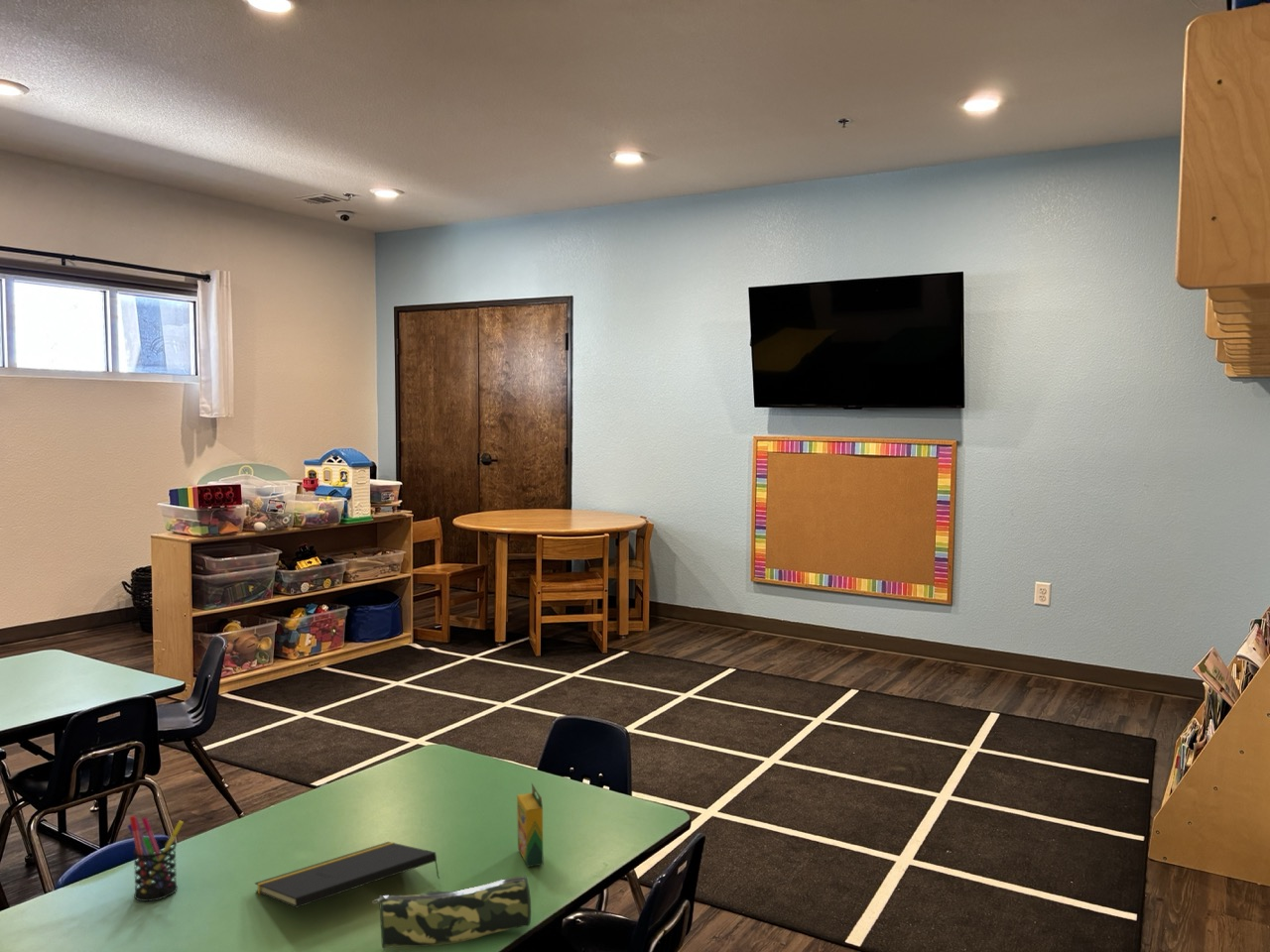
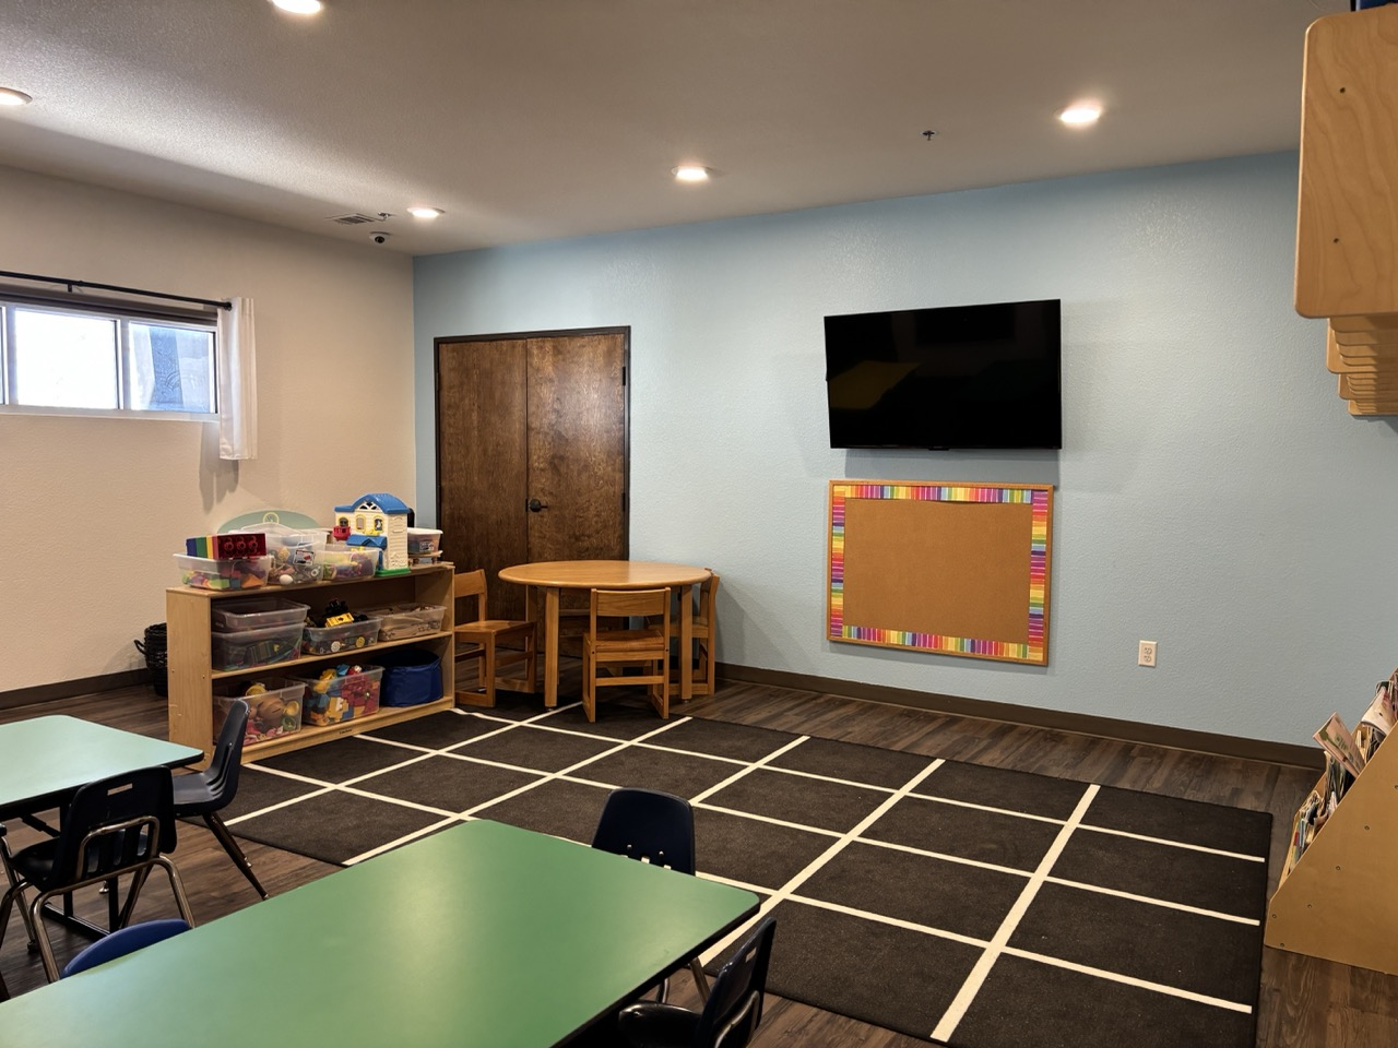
- notepad (346, 872)
- pencil case (451, 912)
- crayon box (530, 823)
- pen holder (151, 855)
